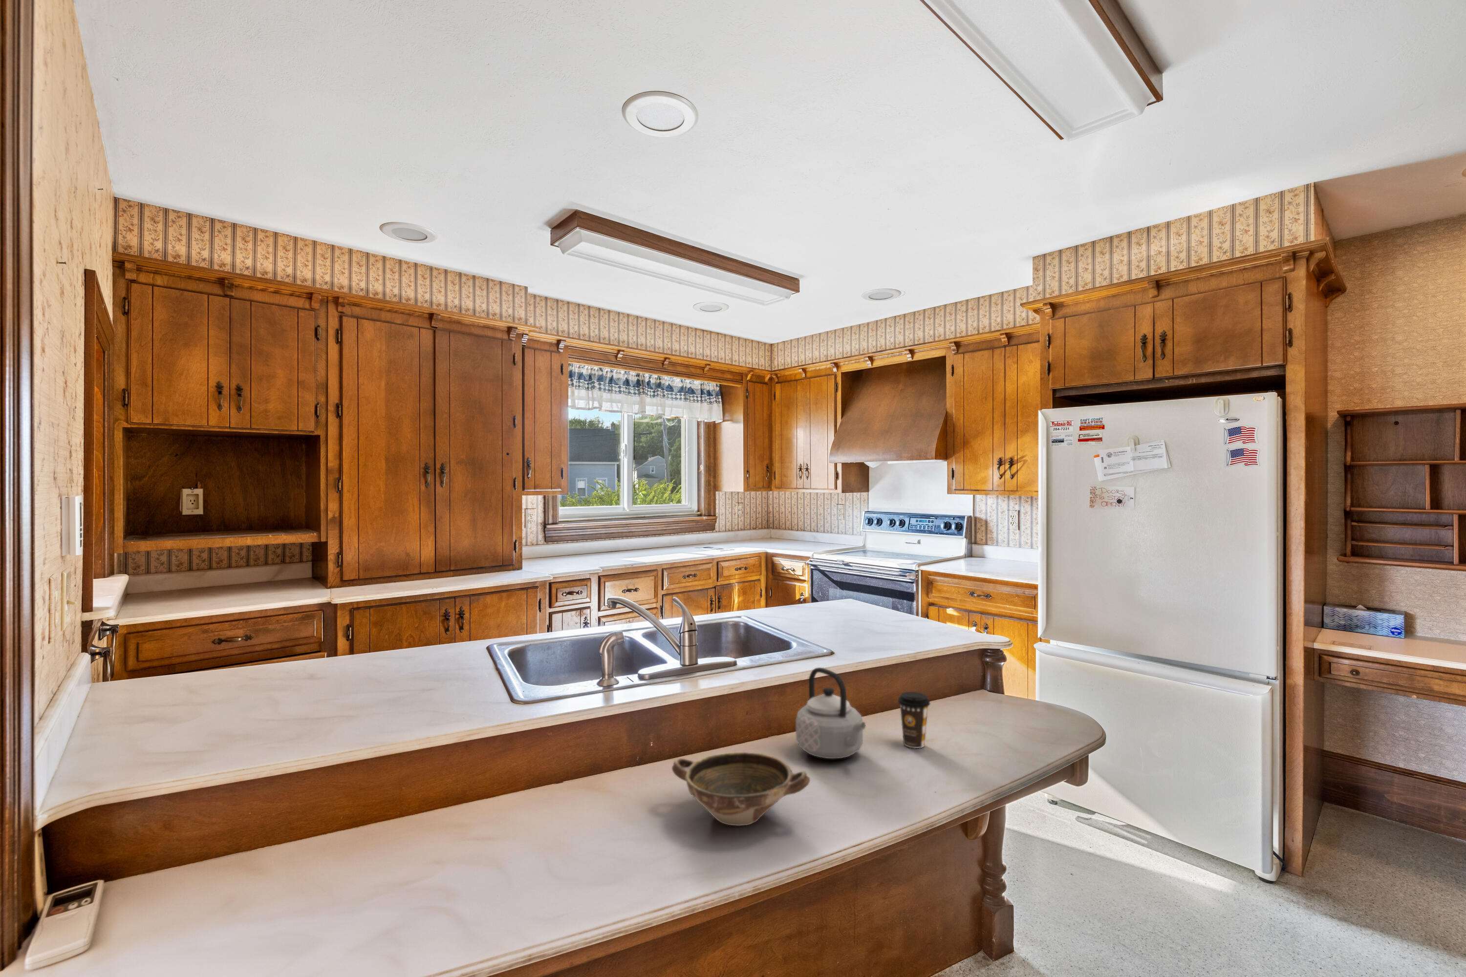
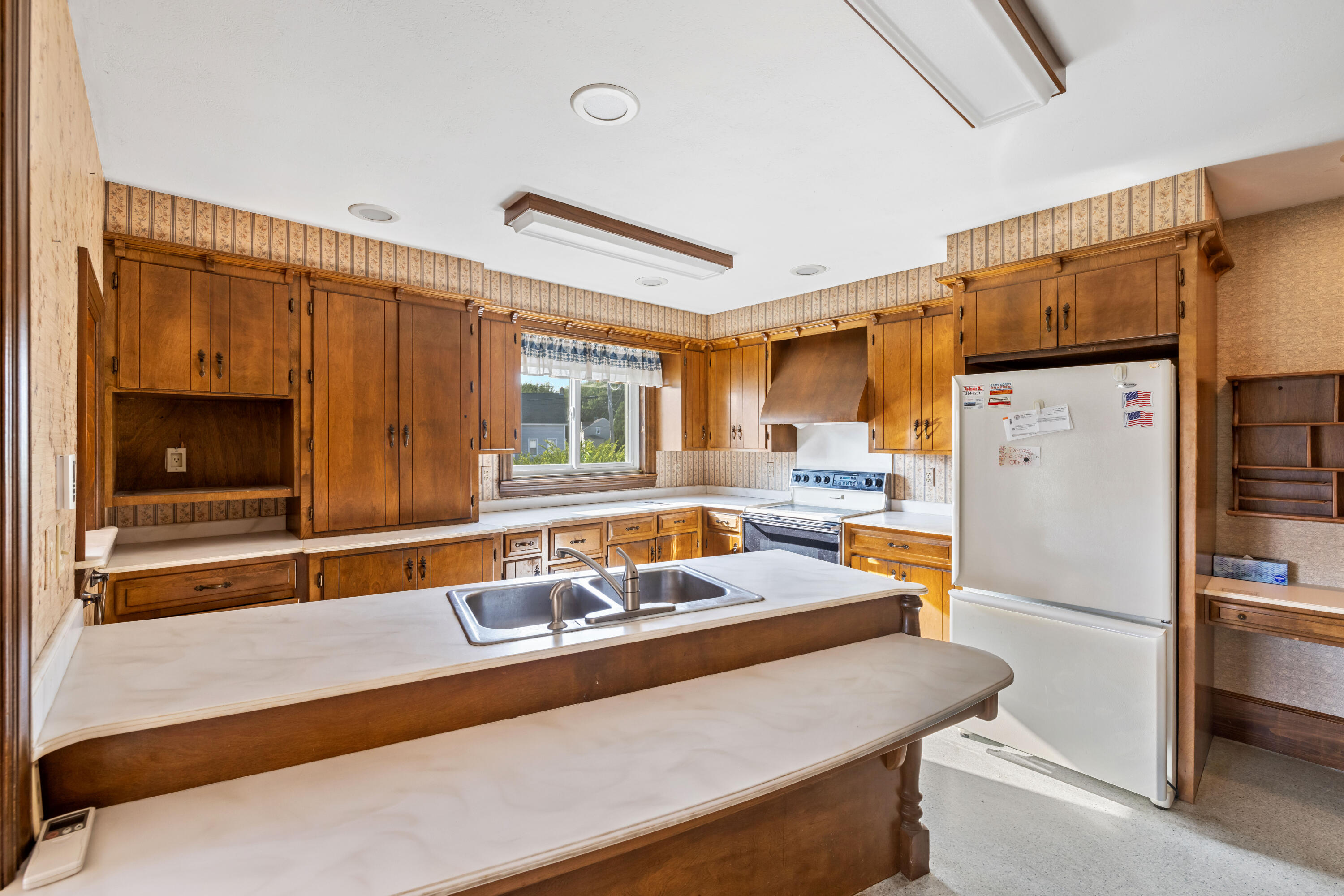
- bowl (738, 789)
- teapot (836, 713)
- coffee cup (914, 720)
